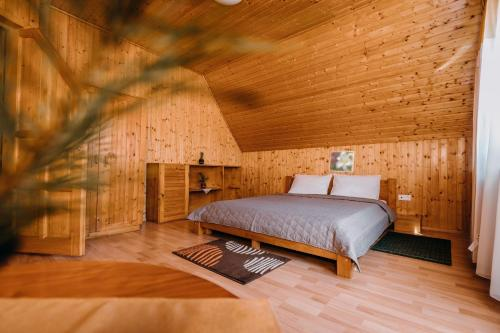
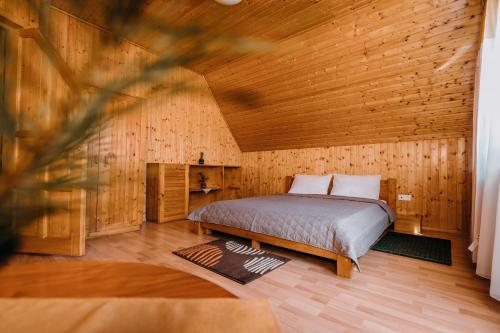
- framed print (341, 161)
